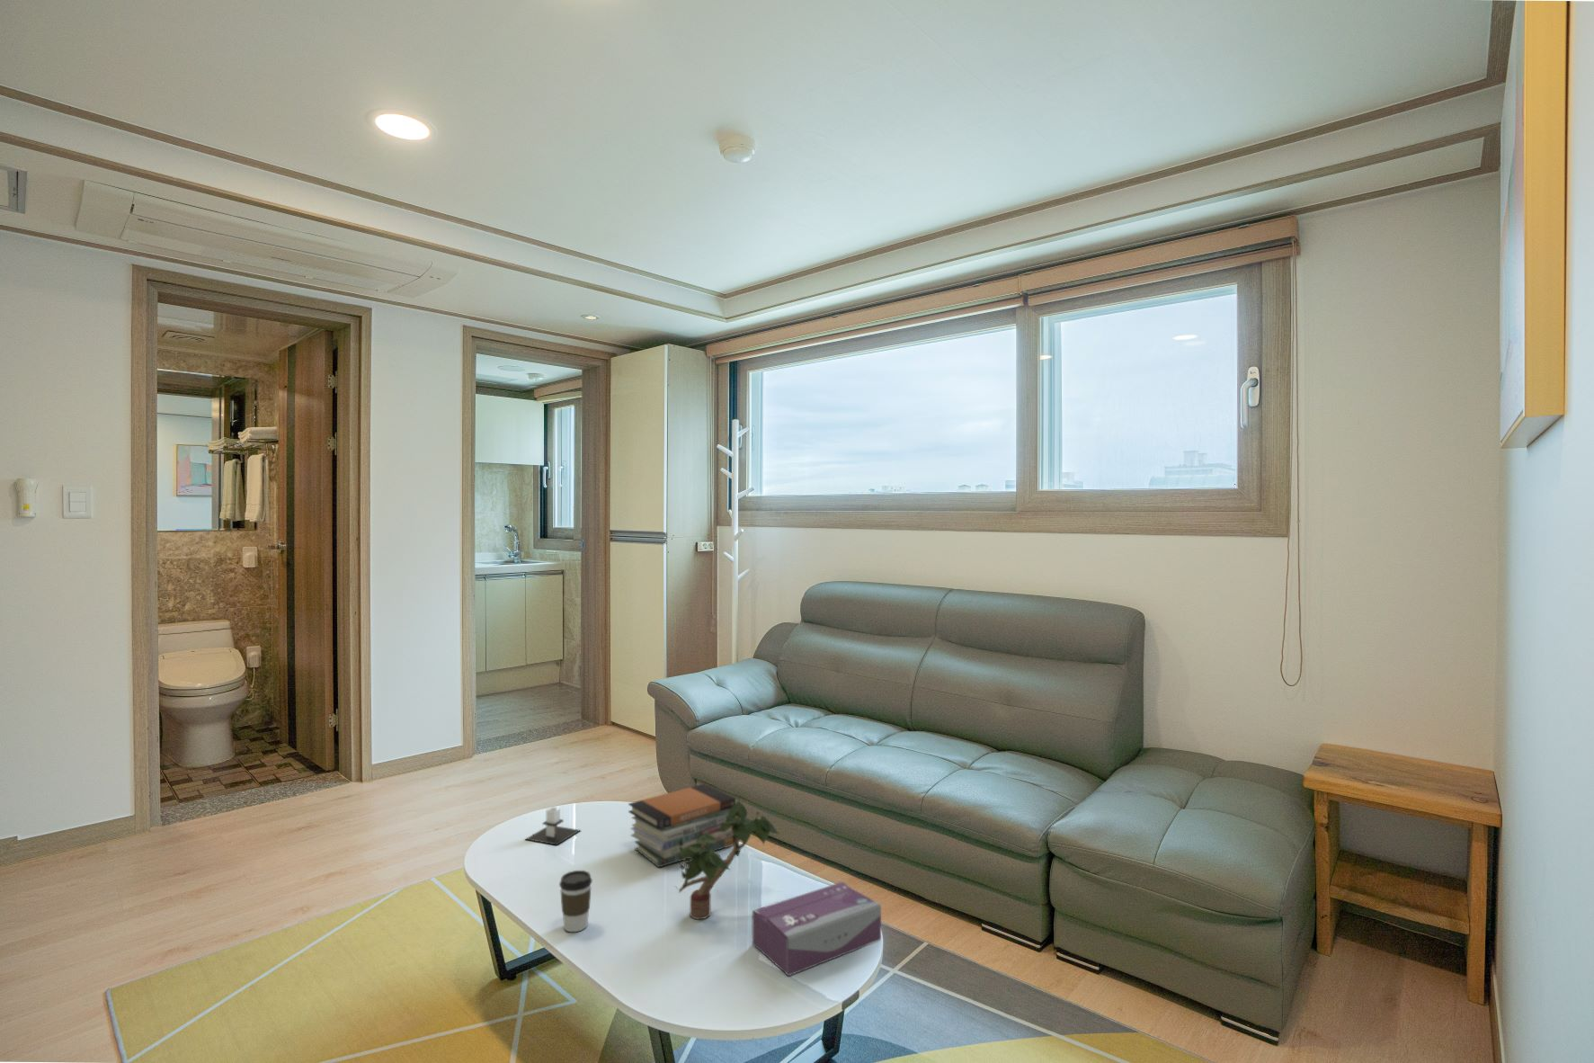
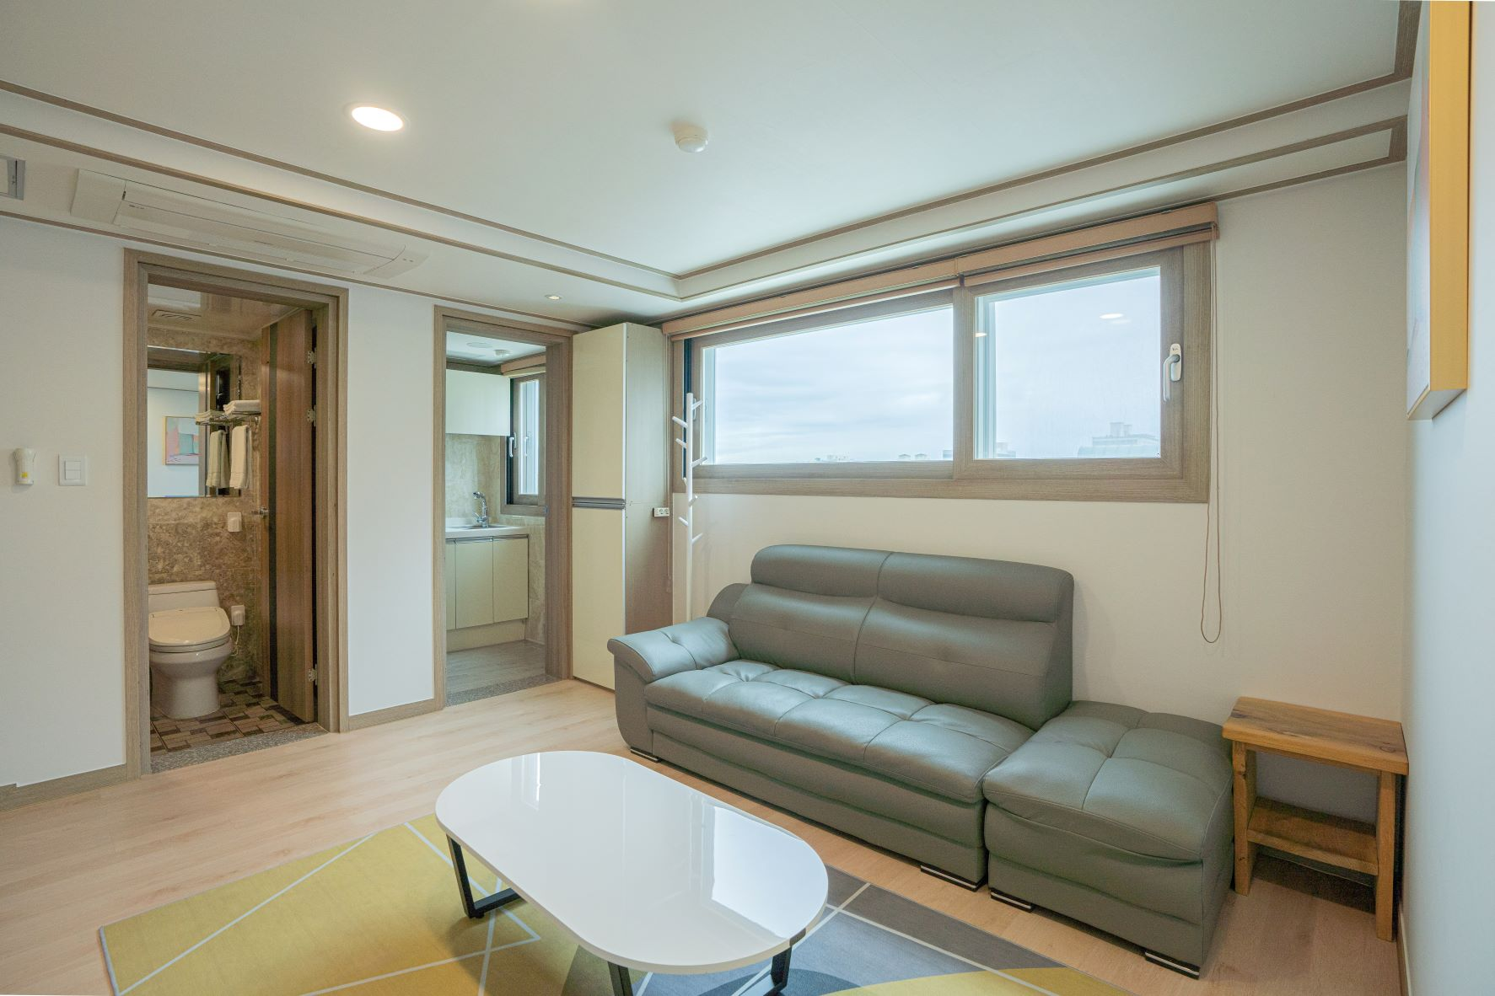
- potted plant (731, 860)
- architectural model (553, 822)
- tissue box (816, 924)
- coffee cup (575, 902)
- book stack (682, 823)
